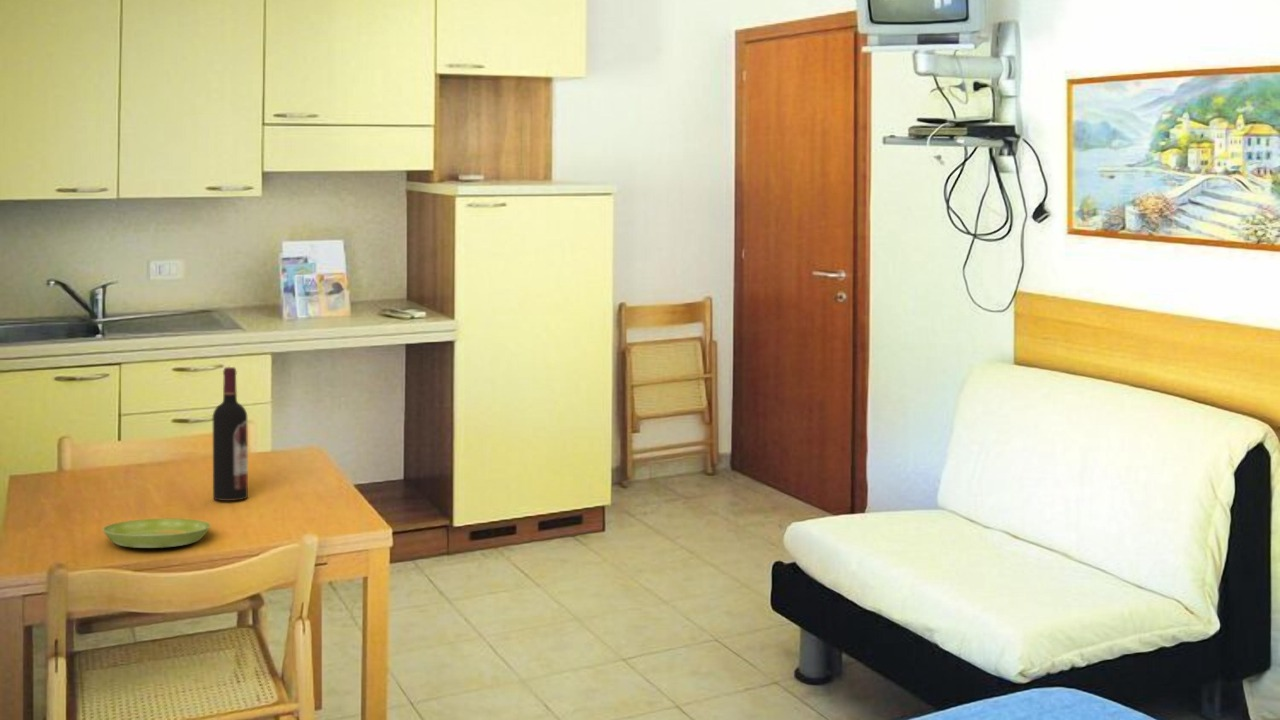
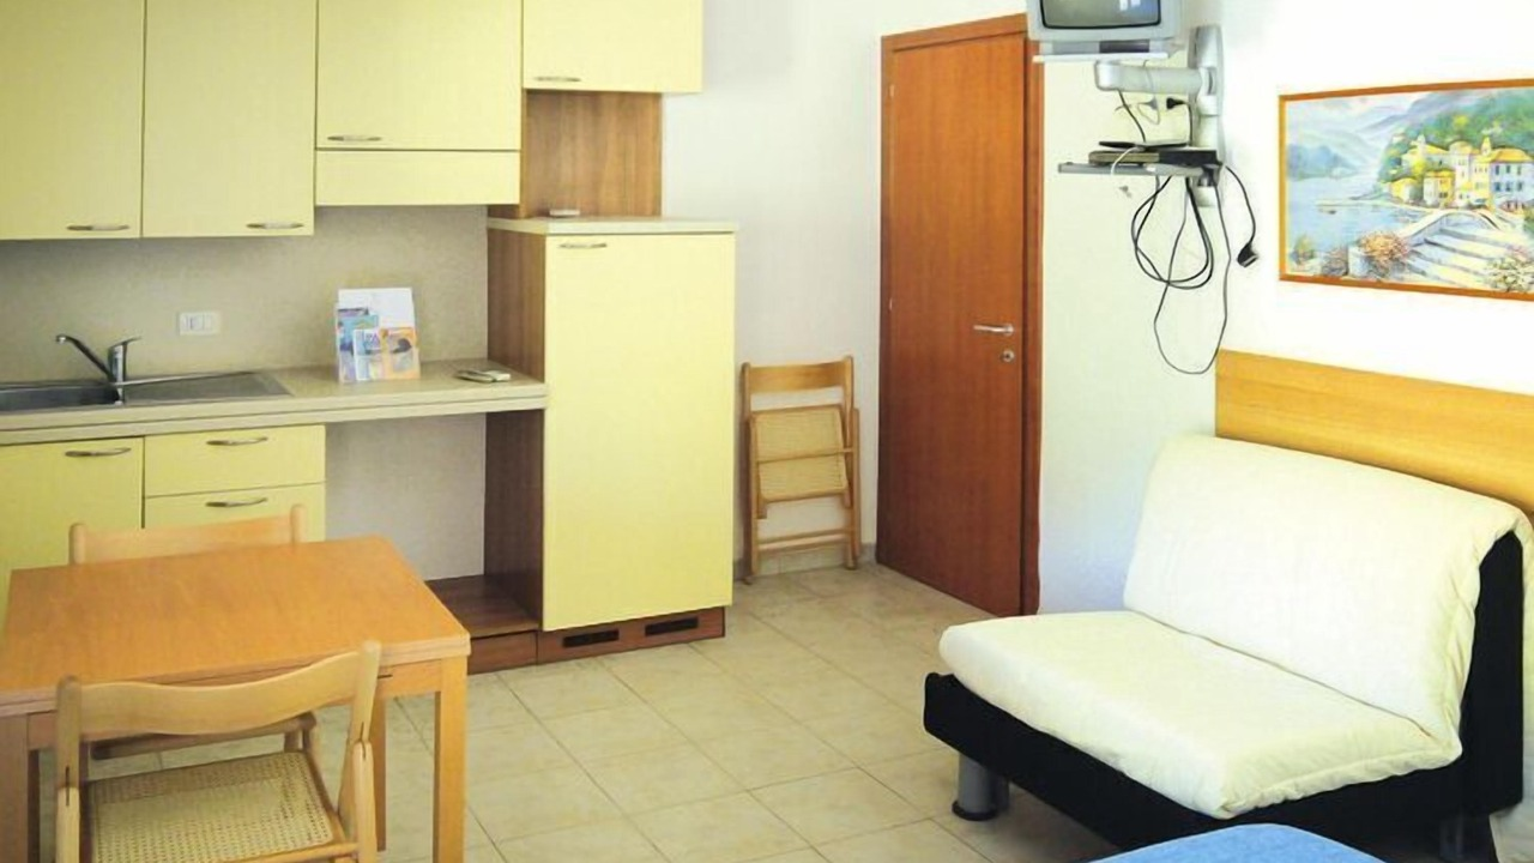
- wine bottle (230, 433)
- saucer (157, 533)
